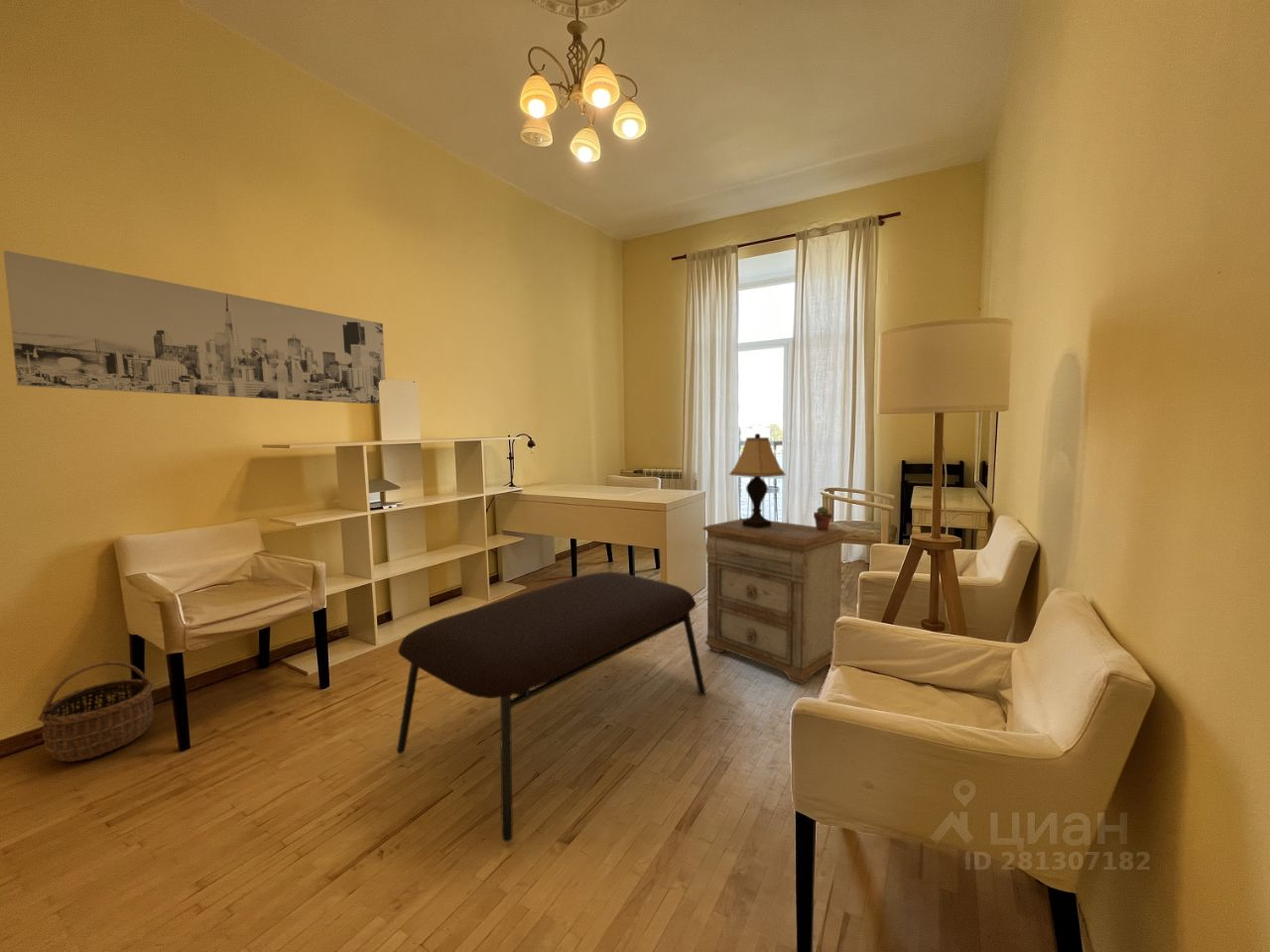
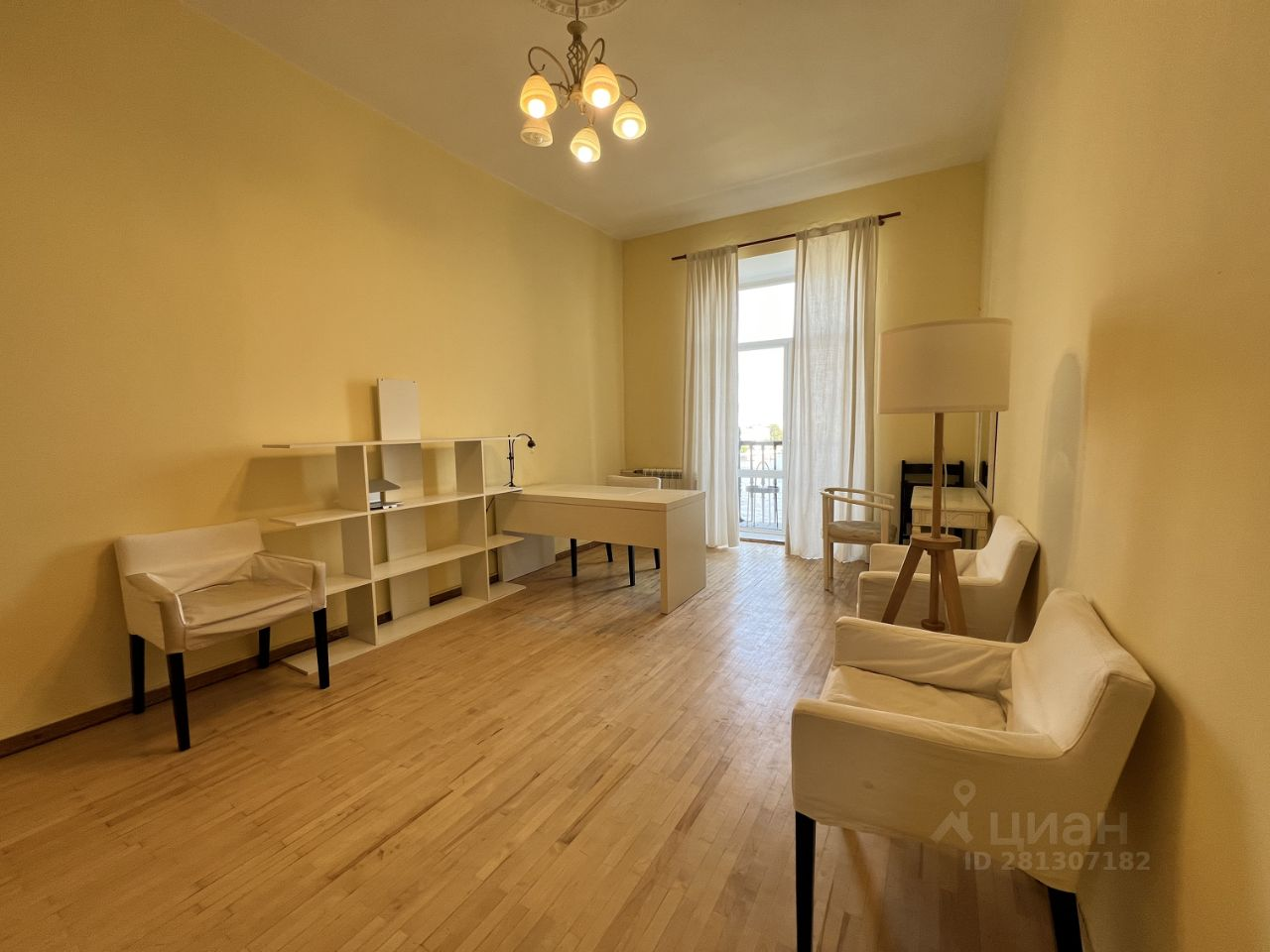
- nightstand (772, 591)
- wall art (243, 347)
- lamp (757, 479)
- coffee table (565, 661)
- potted succulent (823, 517)
- wicker basket (98, 703)
